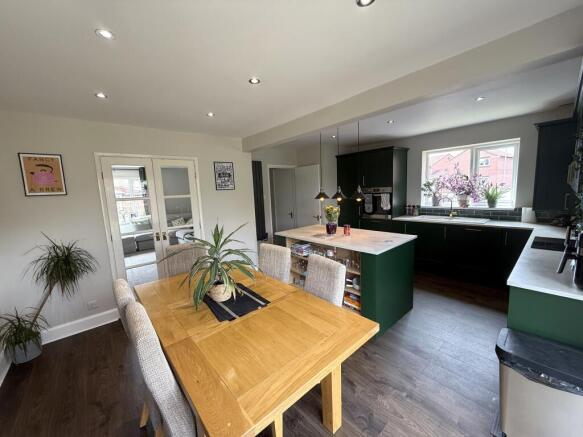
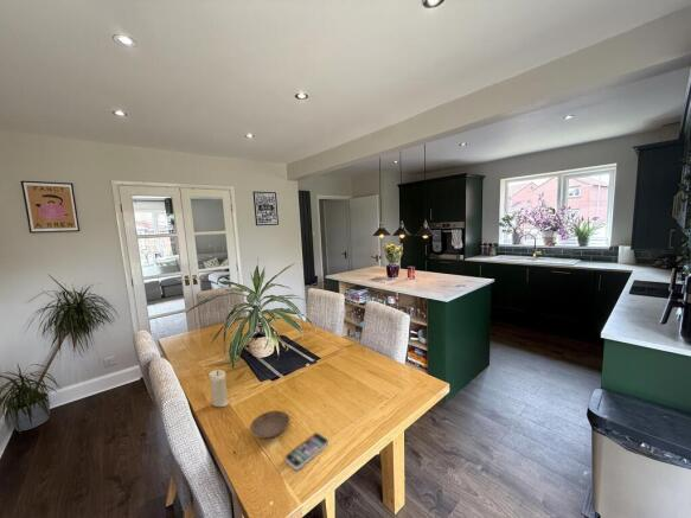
+ smartphone (307, 449)
+ candle (219, 386)
+ saucer (270, 426)
